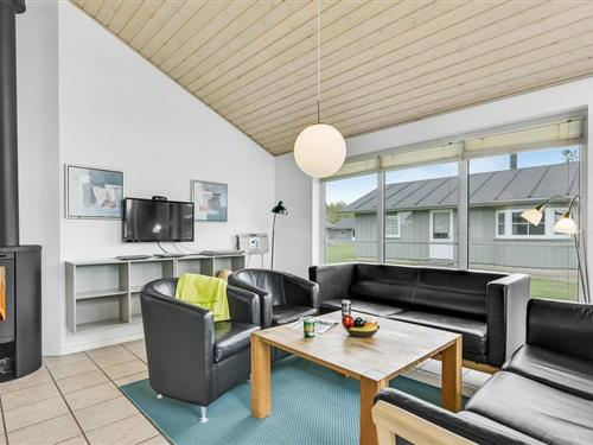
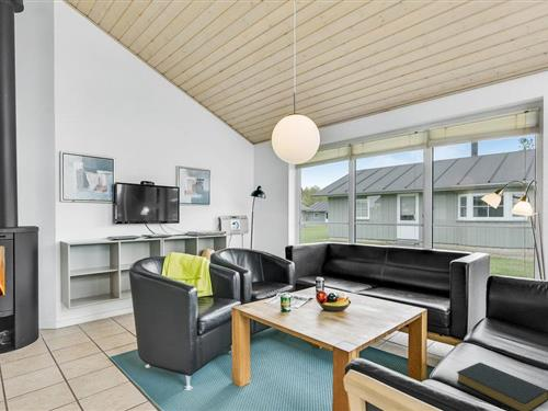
+ hardback book (500, 385)
